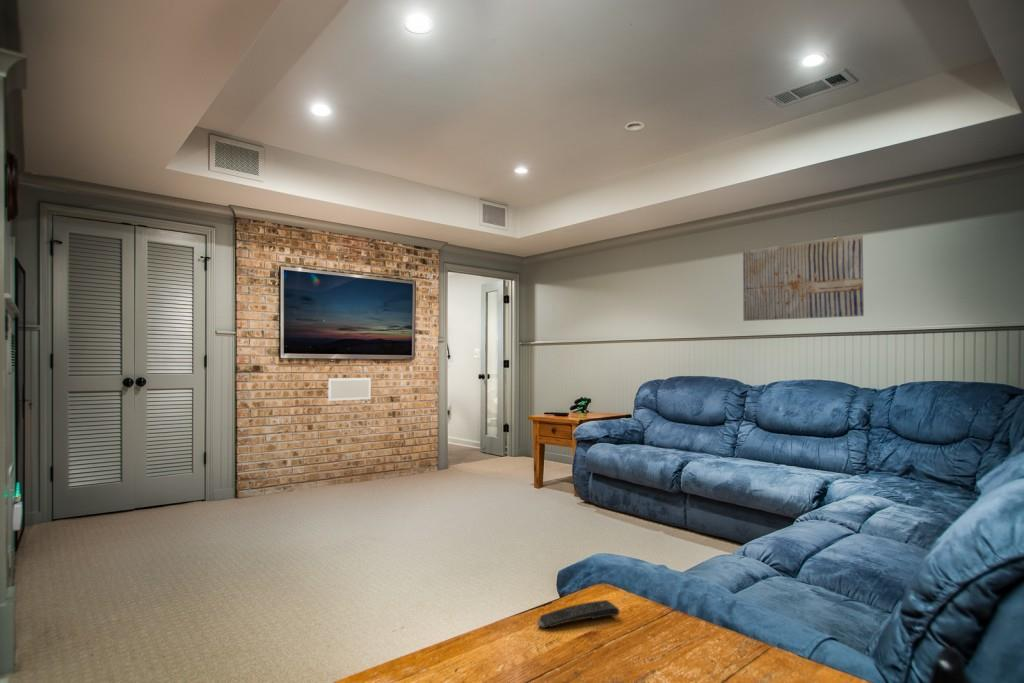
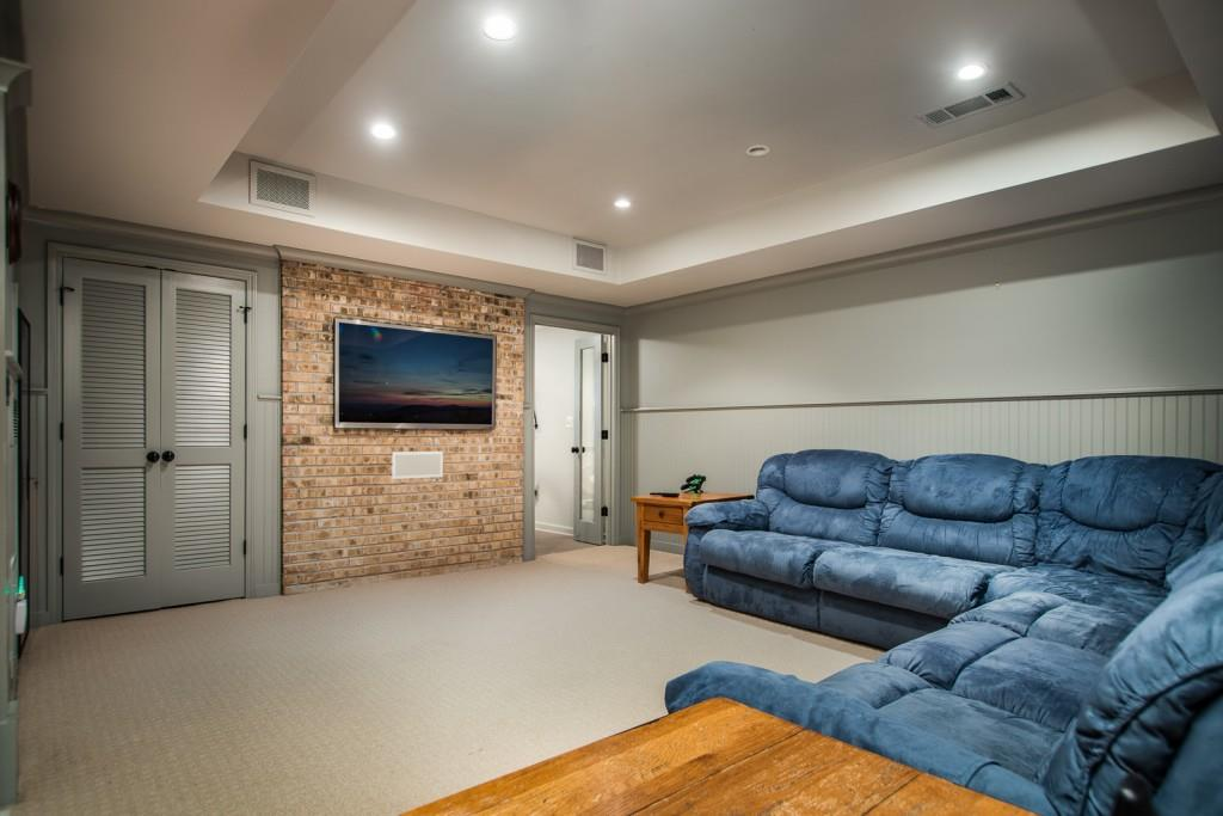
- wall art (798, 281)
- remote control (577, 614)
